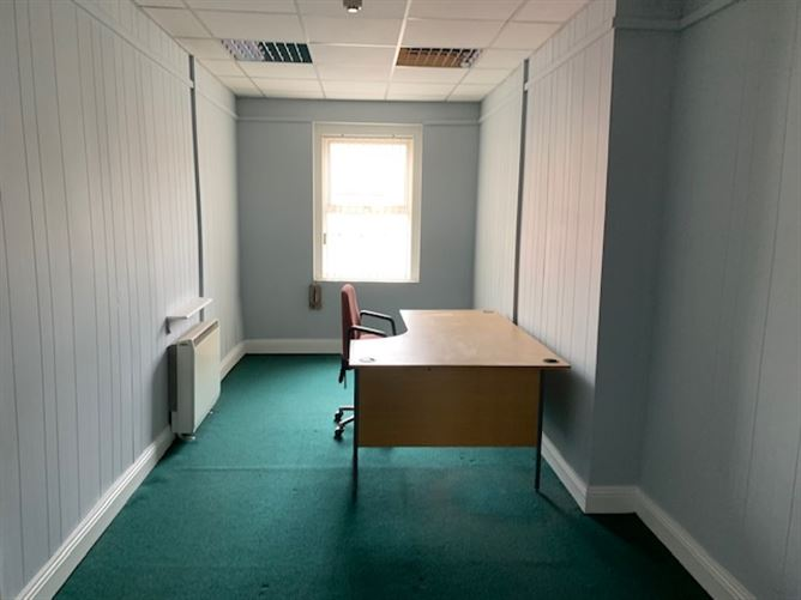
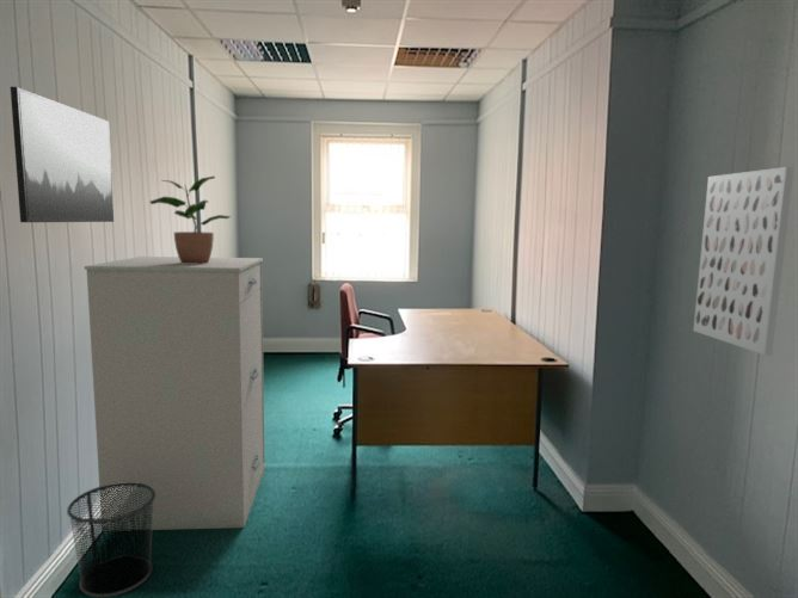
+ waste bin (115, 538)
+ wall art (737, 258)
+ potted plant (189, 217)
+ filing cabinet (190, 382)
+ wall art (70, 165)
